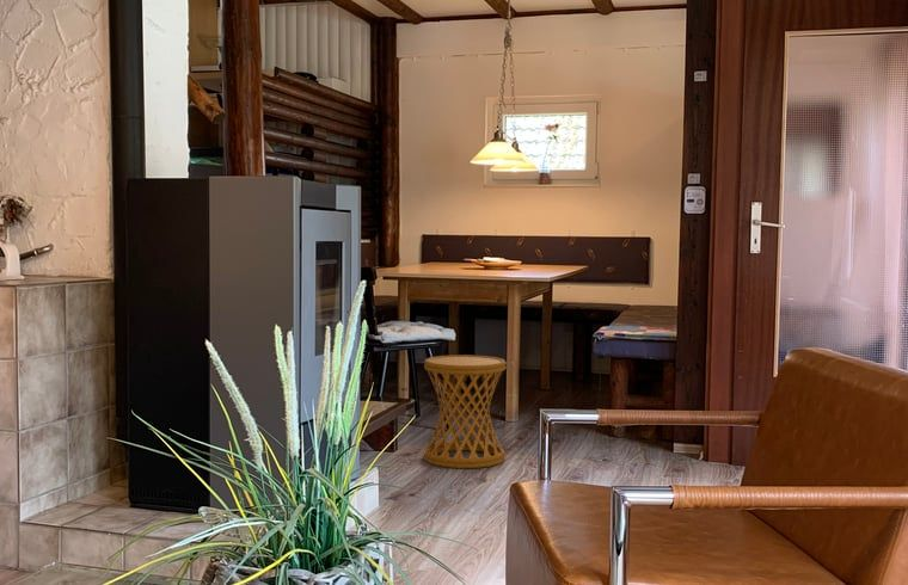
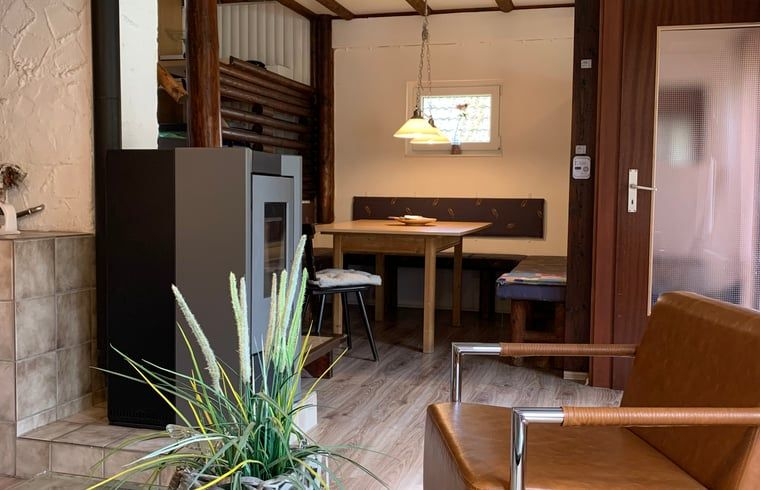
- side table (464, 410)
